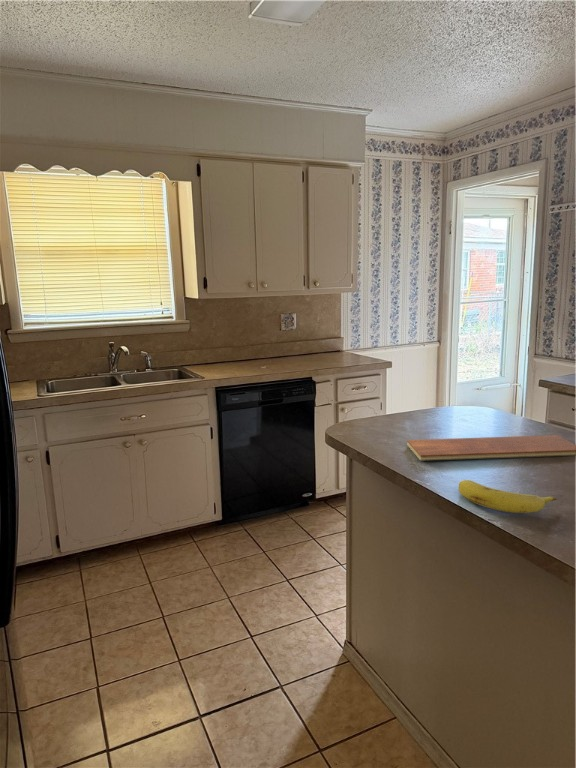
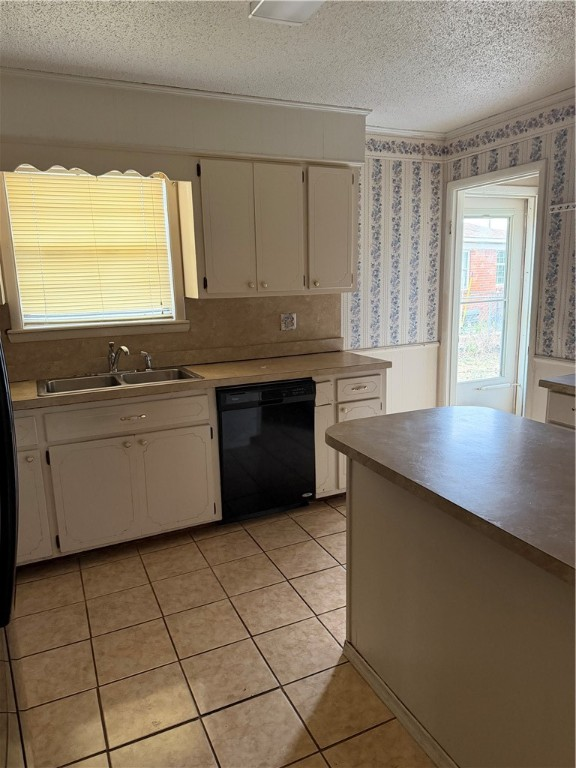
- fruit (505, 491)
- chopping board (492, 447)
